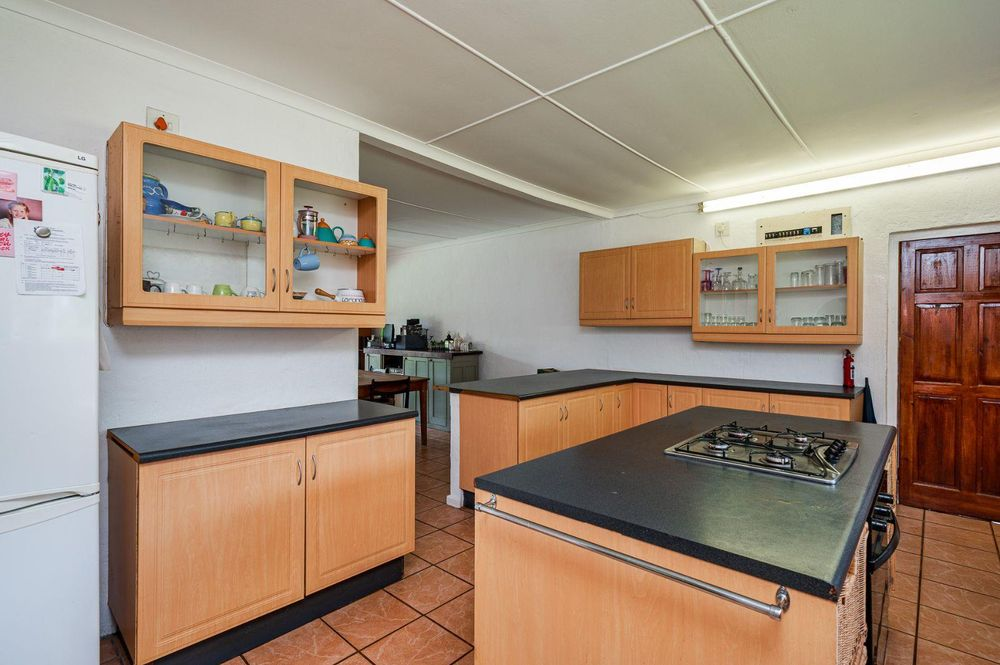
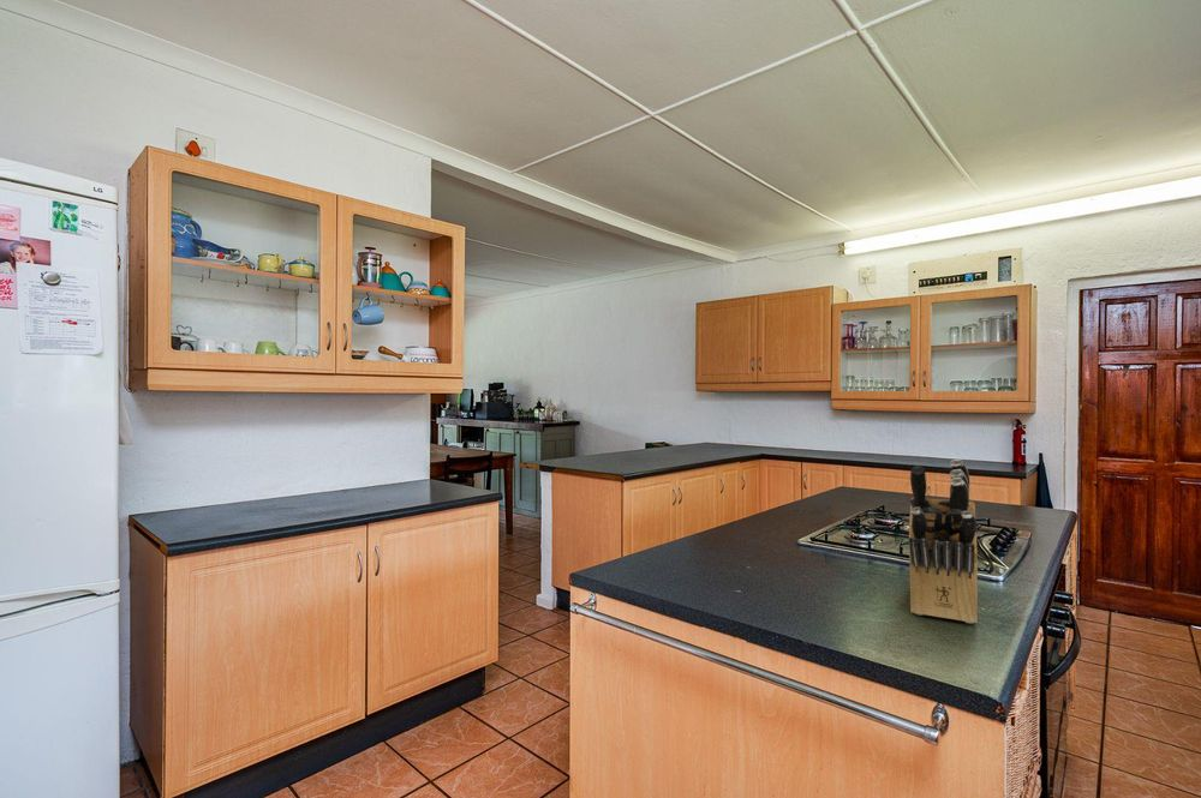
+ knife block (942, 529)
